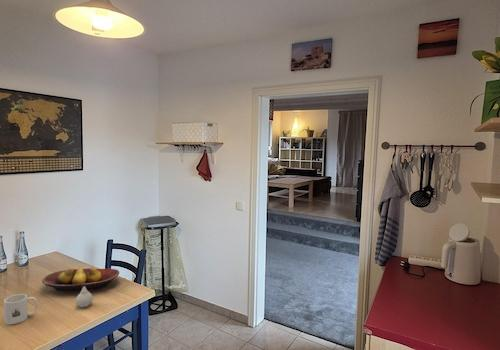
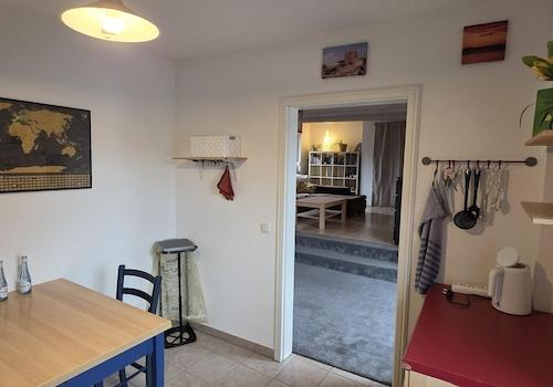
- fruit bowl (82, 276)
- mug (21, 307)
- vase (84, 296)
